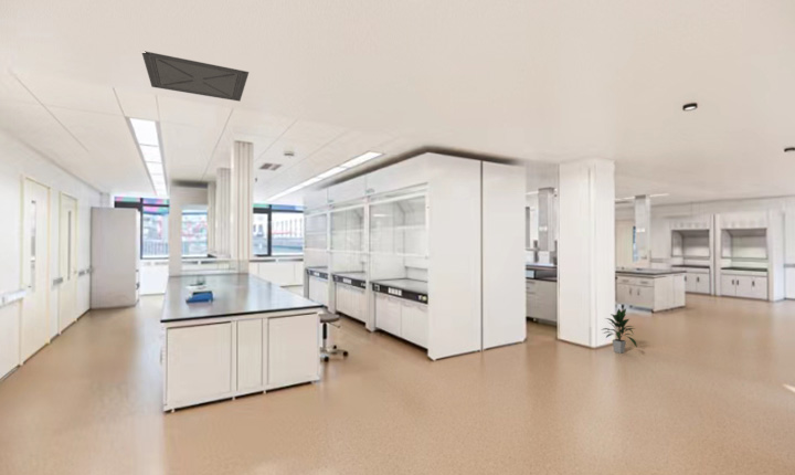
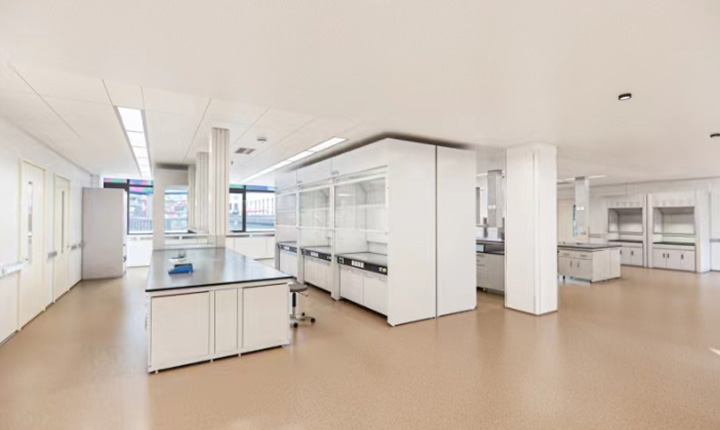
- indoor plant (619, 330)
- ceiling vent (198, 80)
